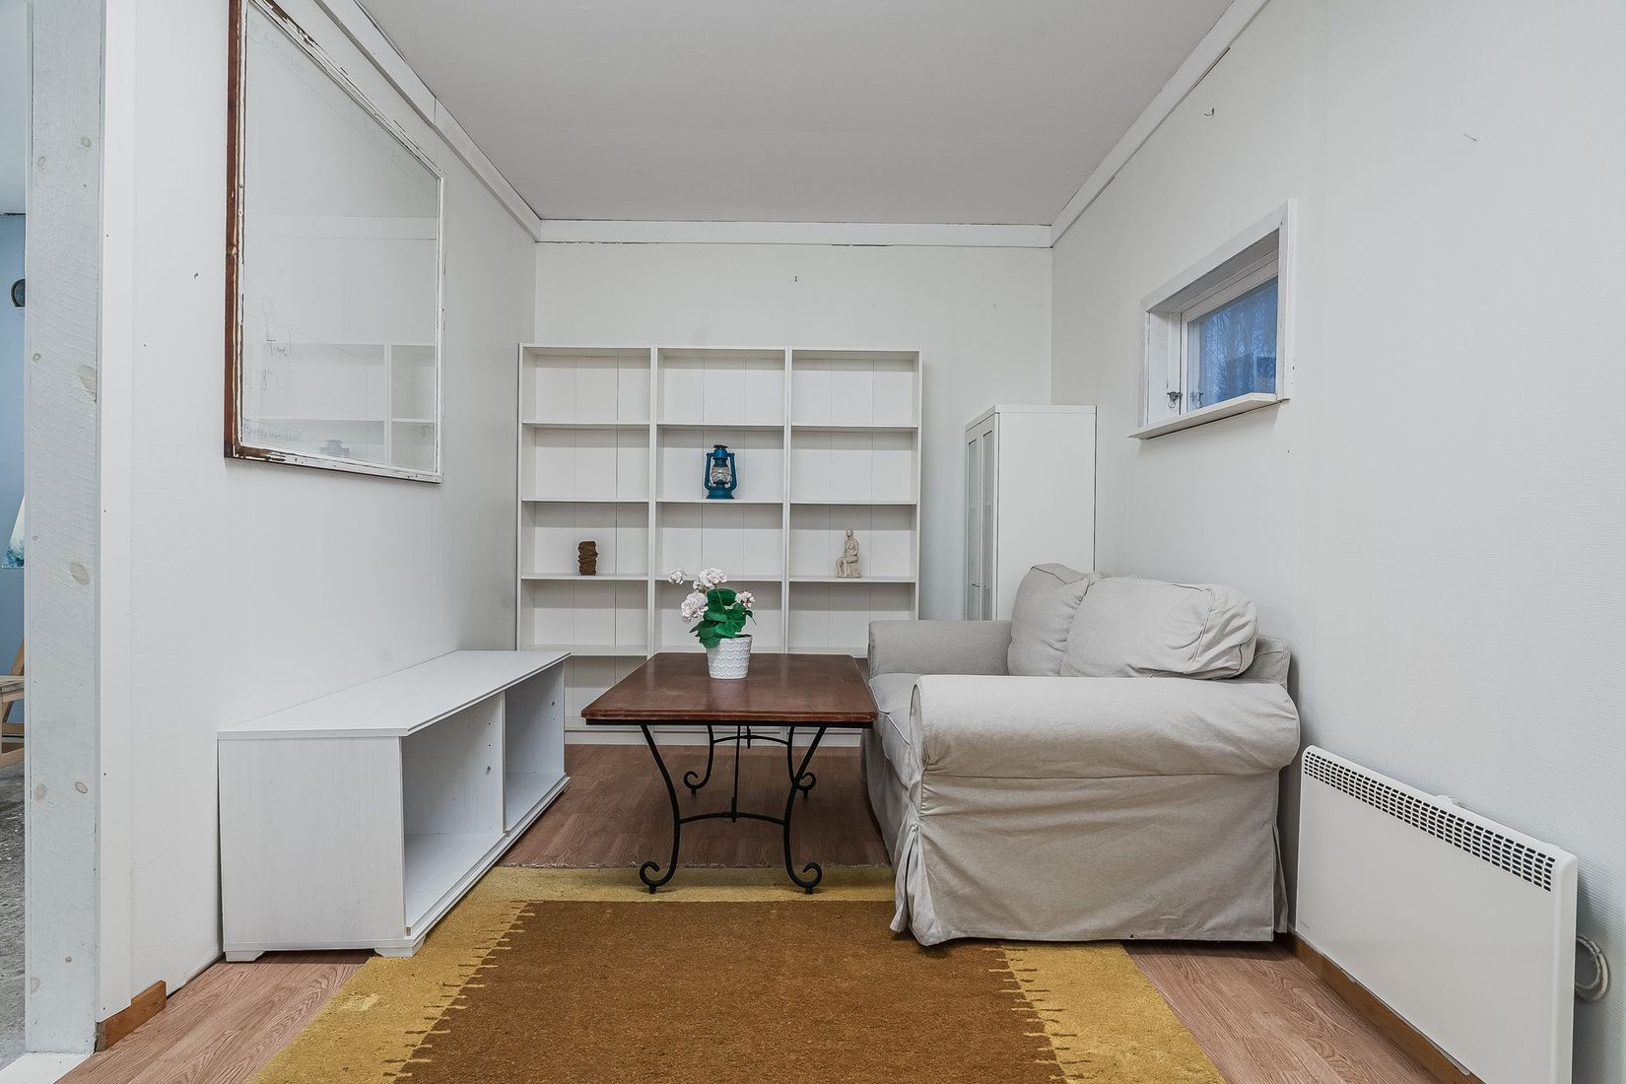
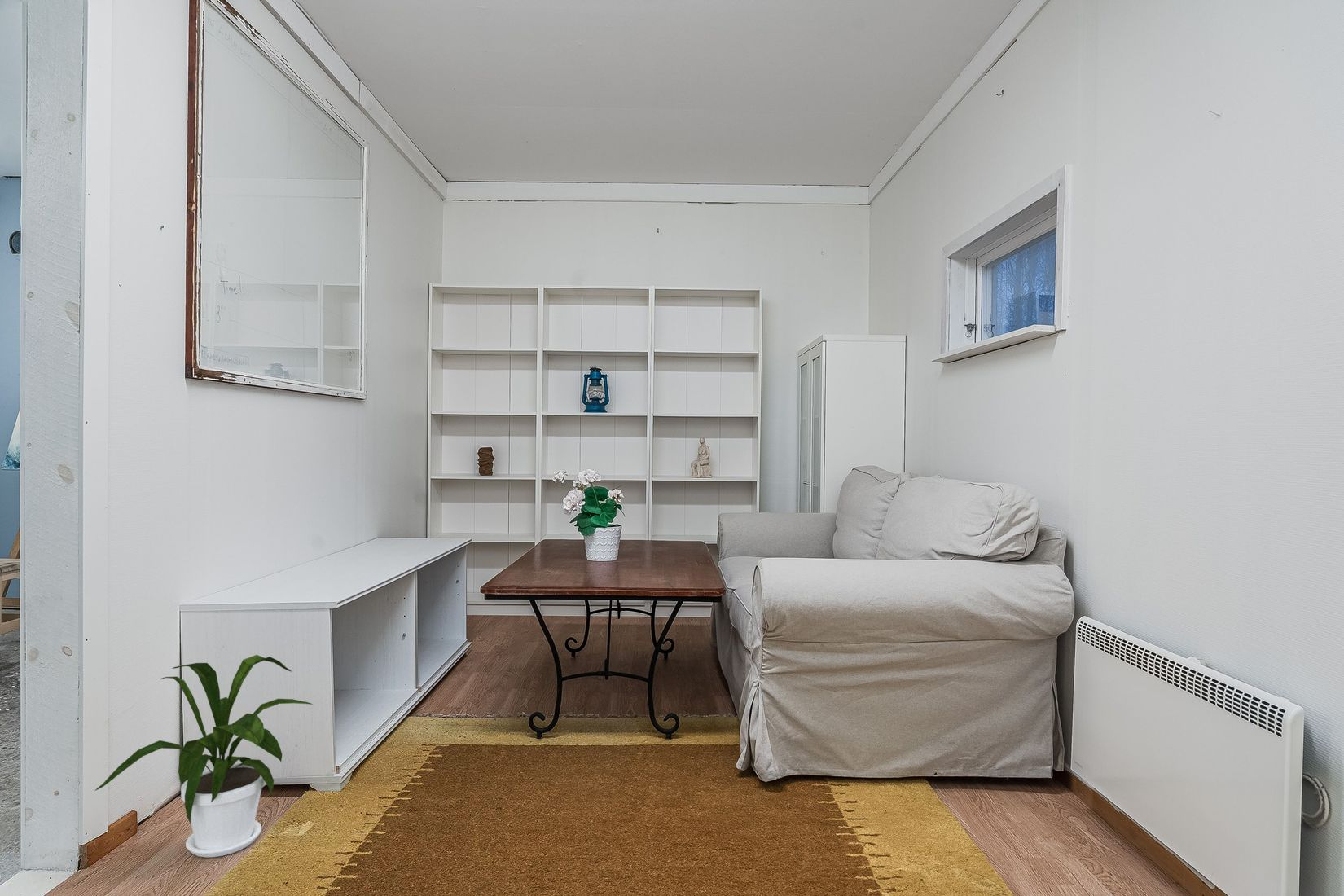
+ house plant (224, 747)
